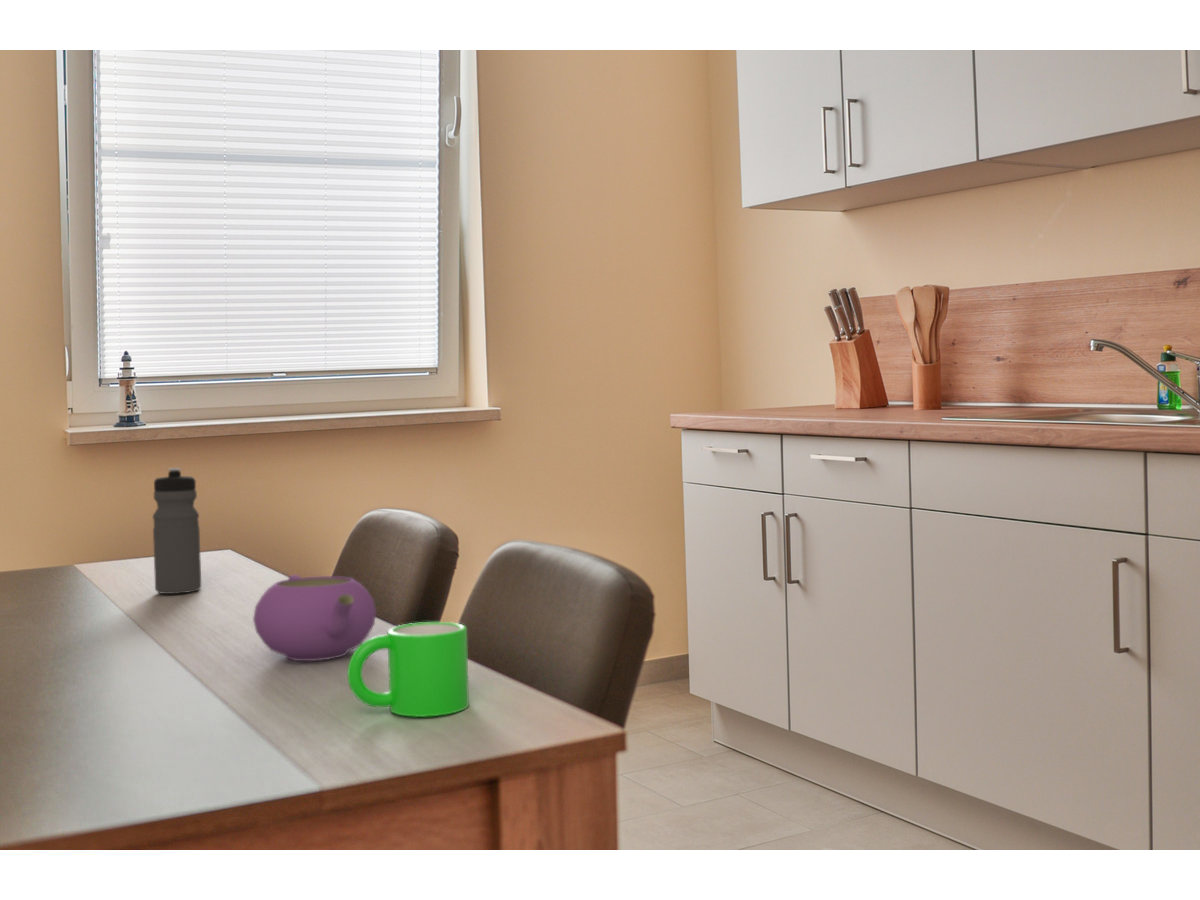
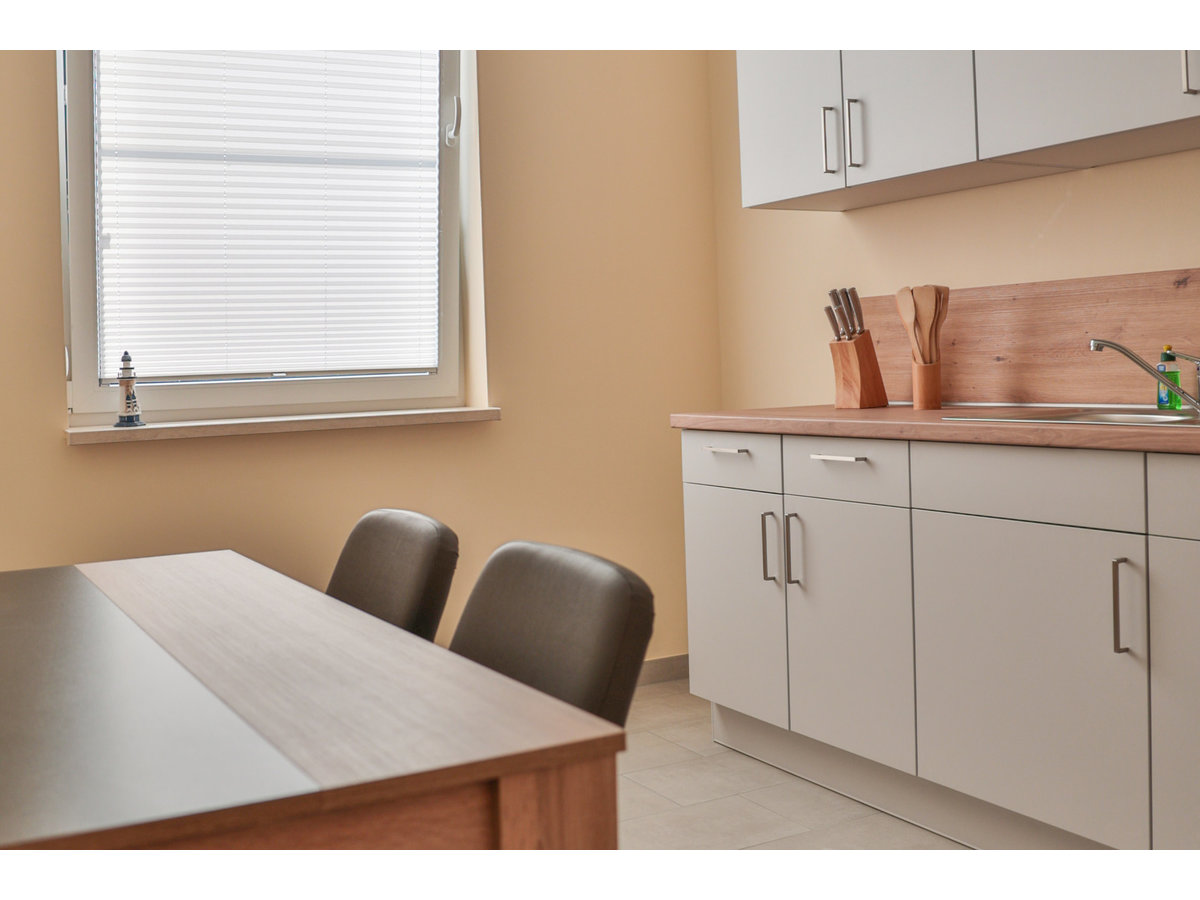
- teapot (317, 618)
- mug (408, 669)
- water bottle (176, 529)
